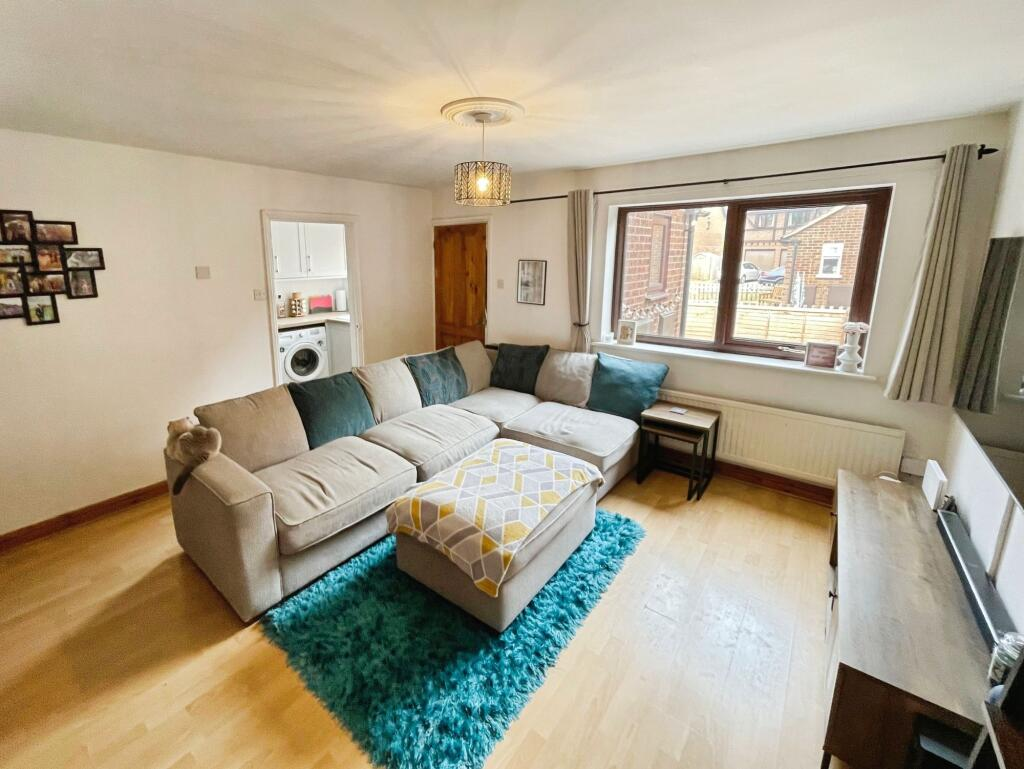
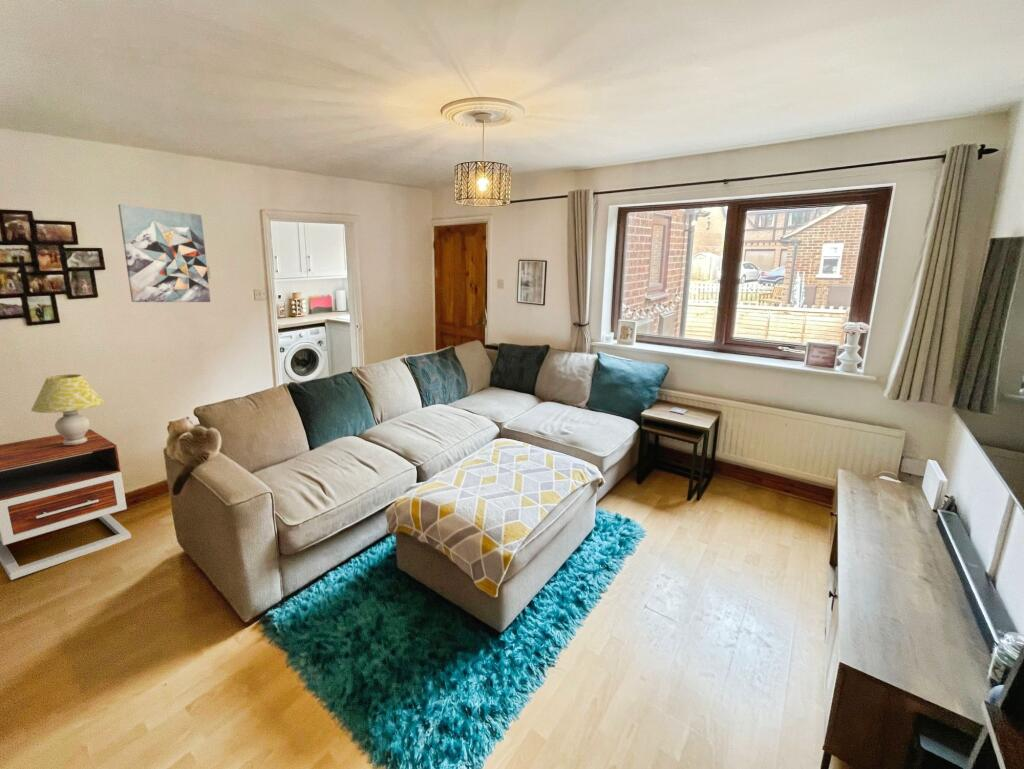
+ nightstand (55, 497)
+ wall art (167, 256)
+ table lamp (70, 410)
